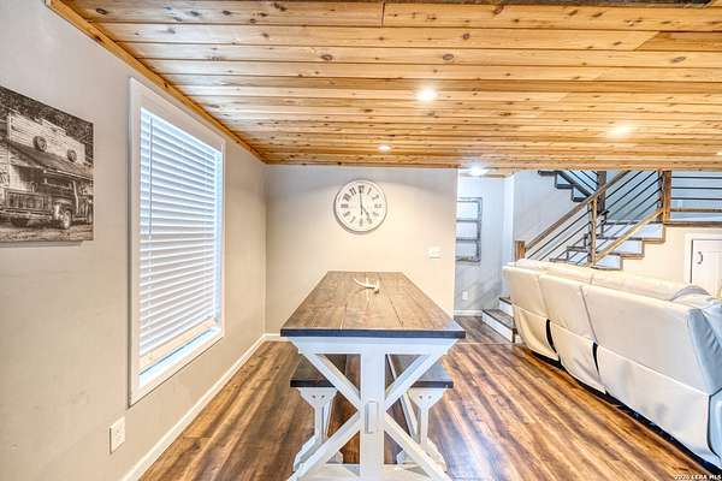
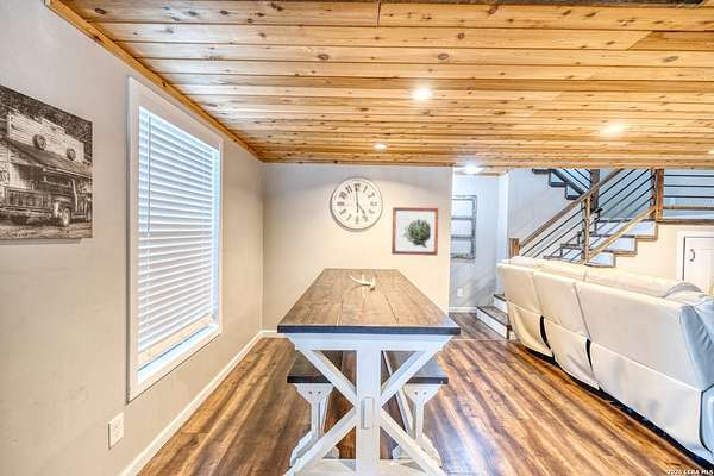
+ wall art (414, 231)
